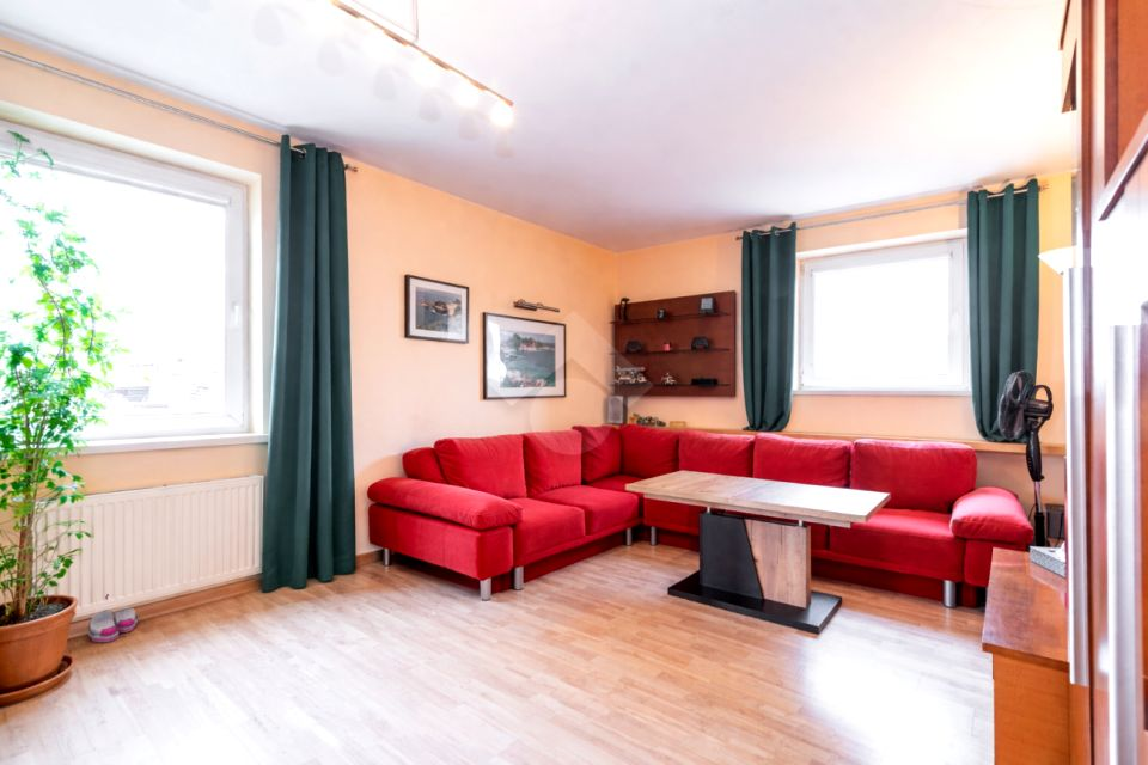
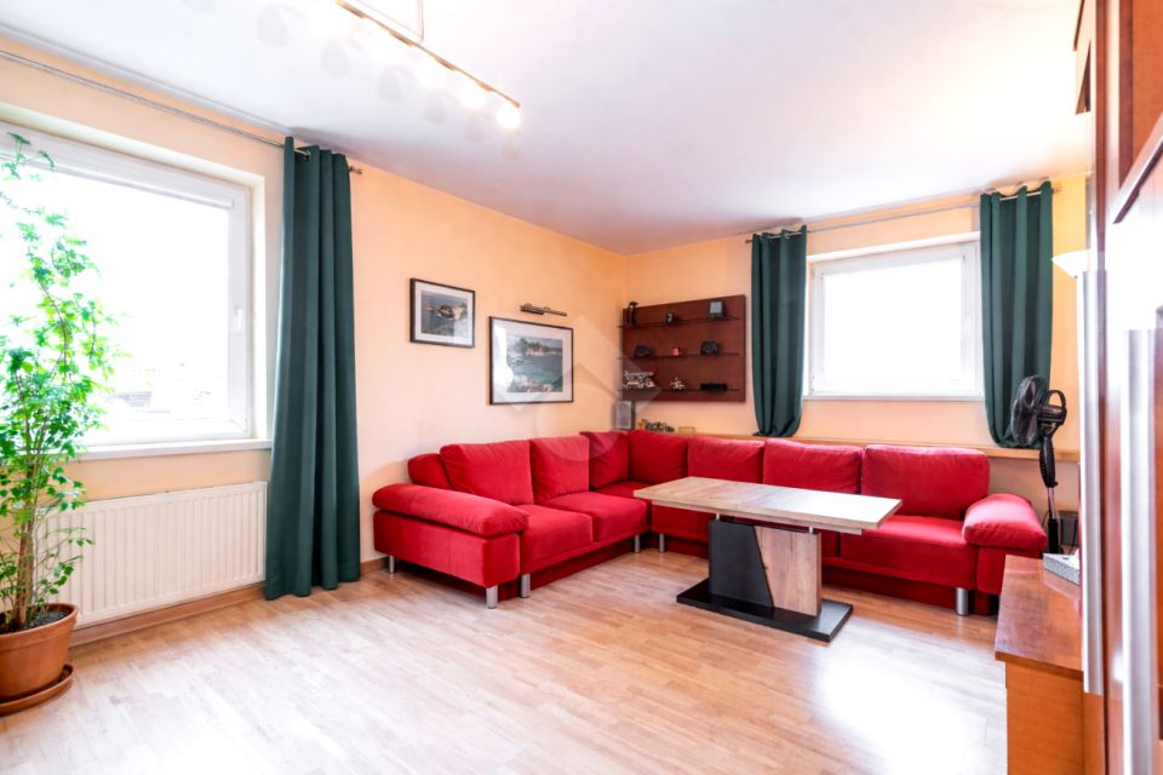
- boots (115, 612)
